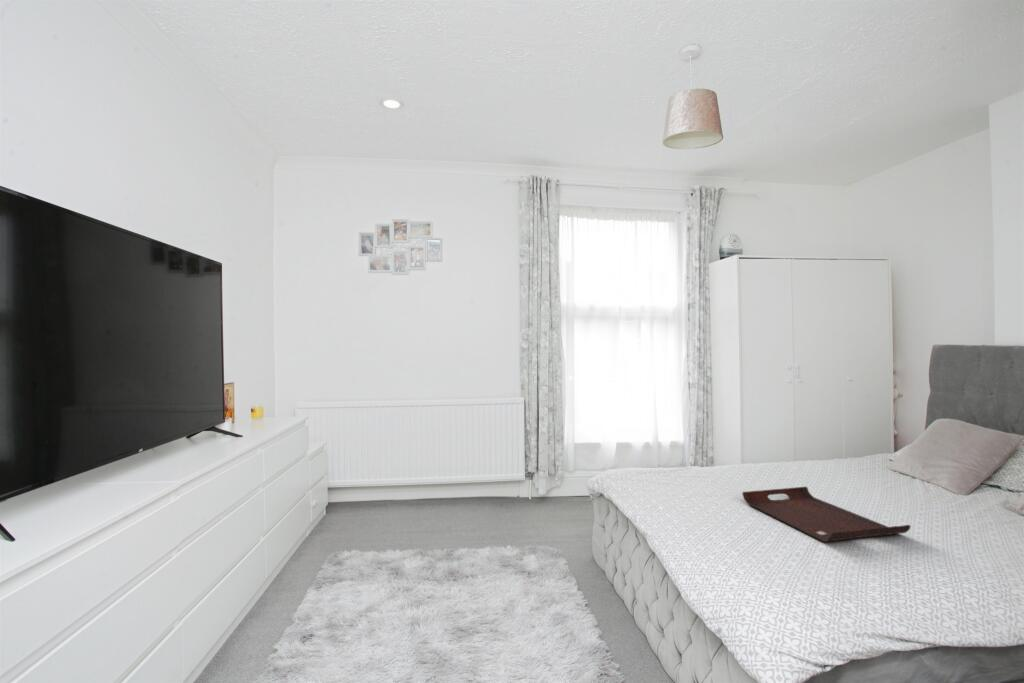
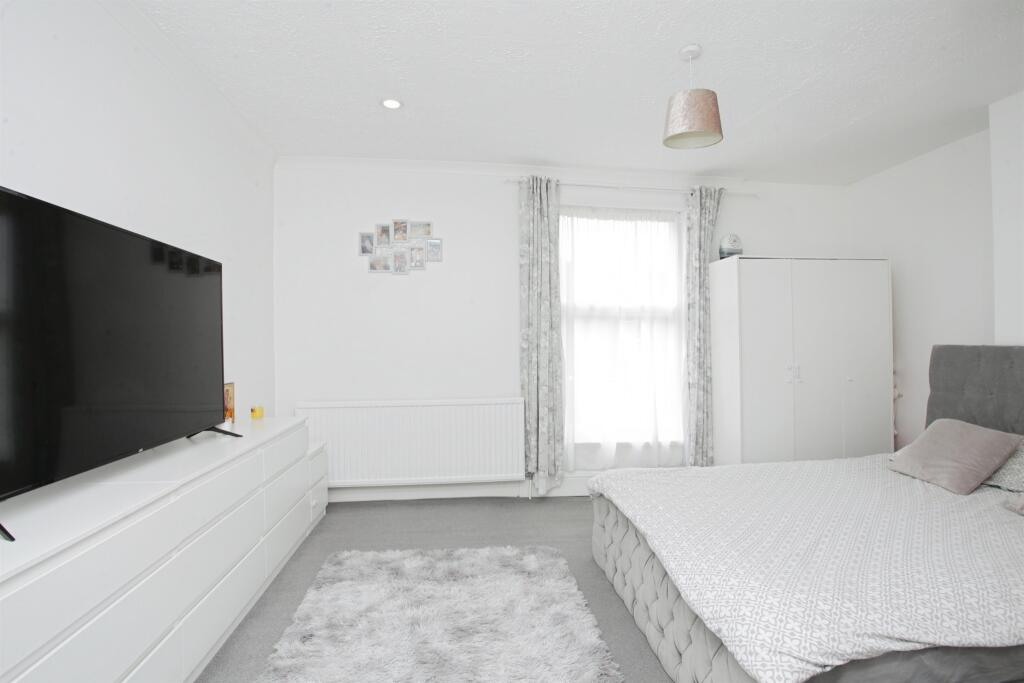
- serving tray (817, 512)
